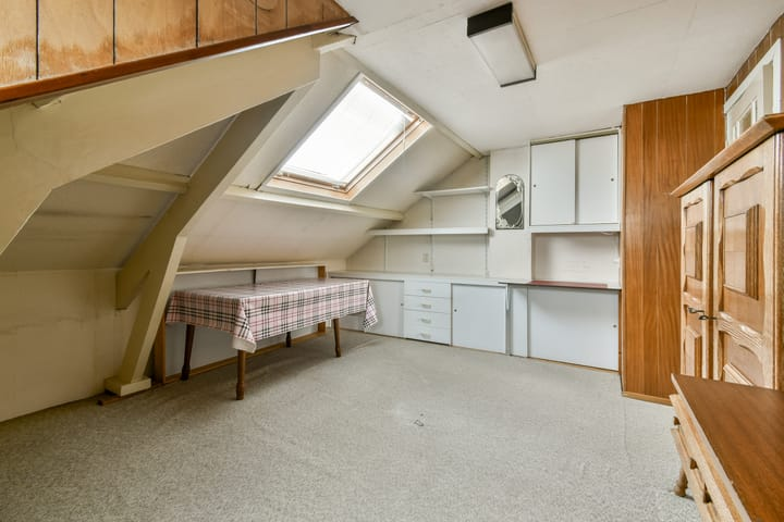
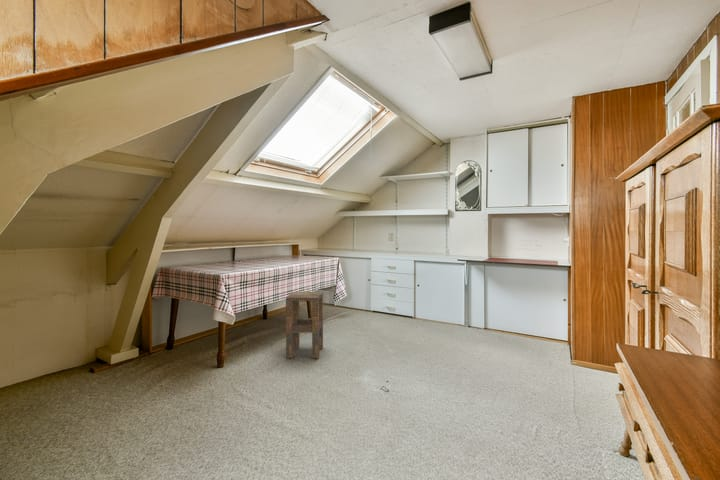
+ side table (305, 323)
